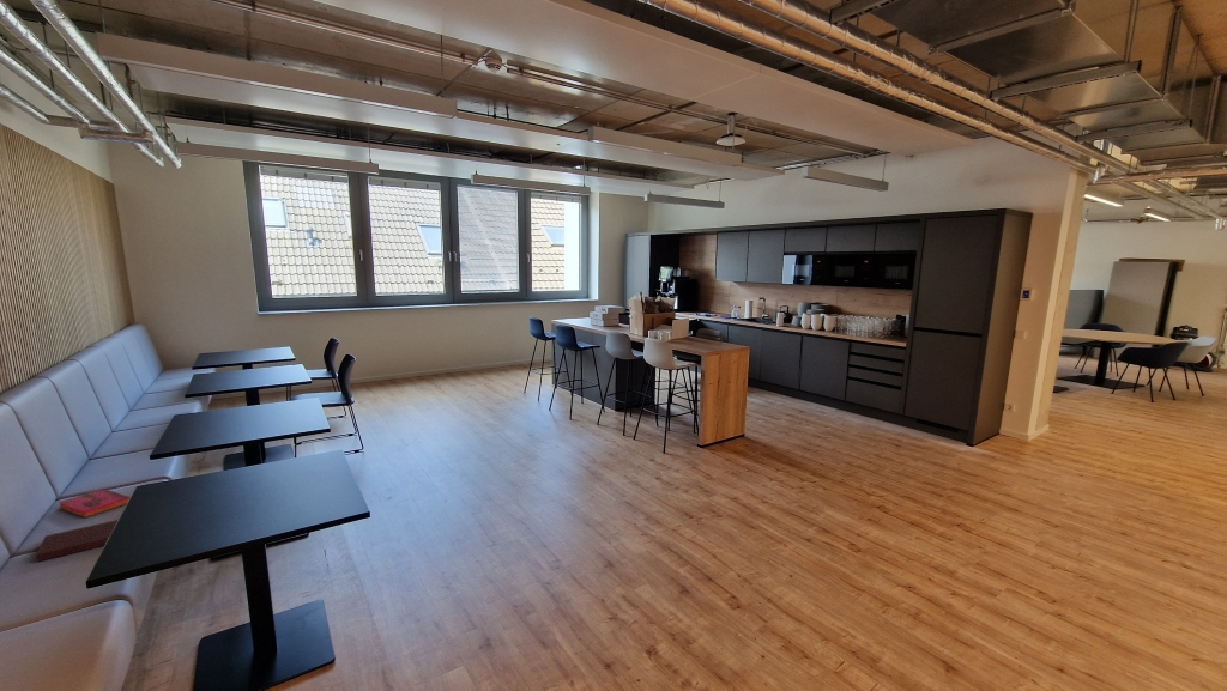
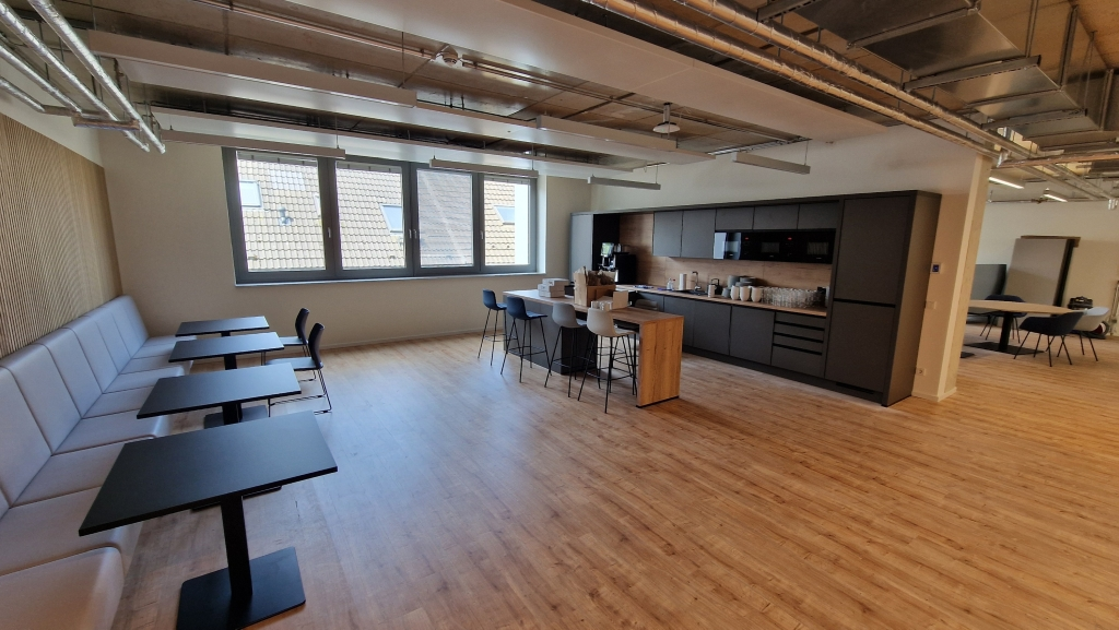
- notebook (84, 538)
- hardback book (95, 502)
